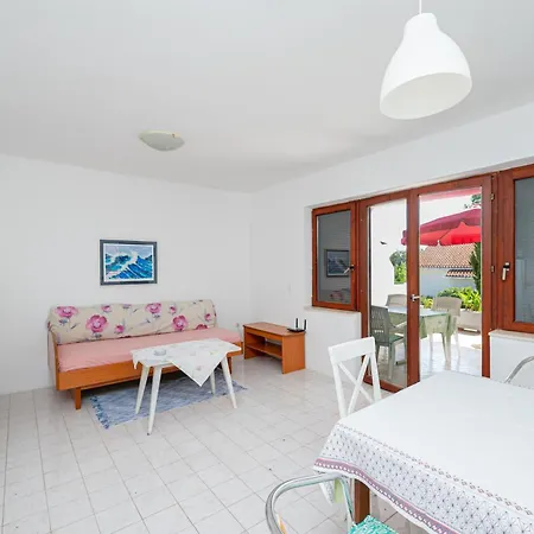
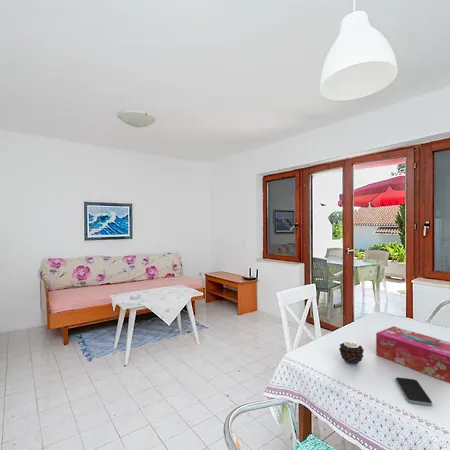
+ smartphone (412, 390)
+ tissue box (419, 351)
+ candle (351, 351)
